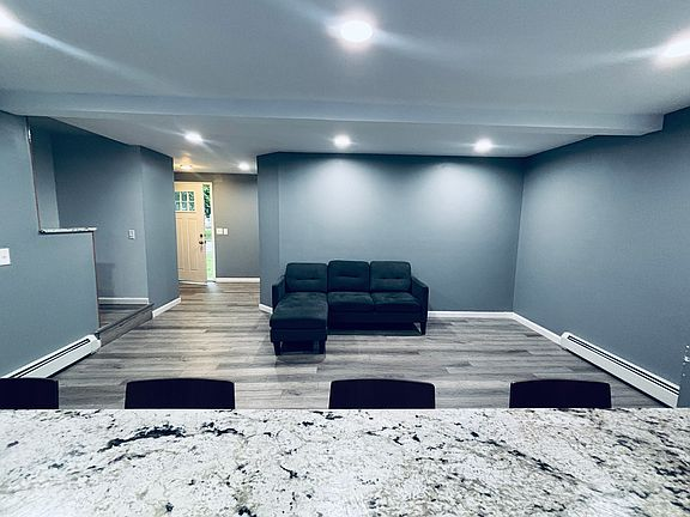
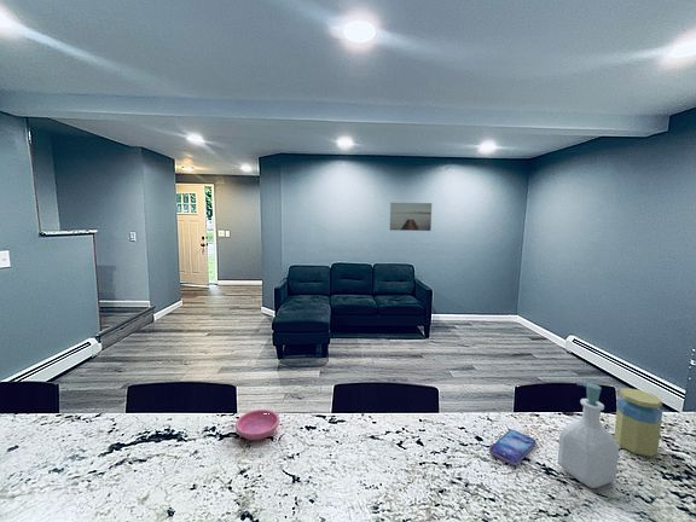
+ wall art (410, 216)
+ saucer (257, 425)
+ smartphone (512, 446)
+ jar (637, 422)
+ soap bottle (588, 430)
